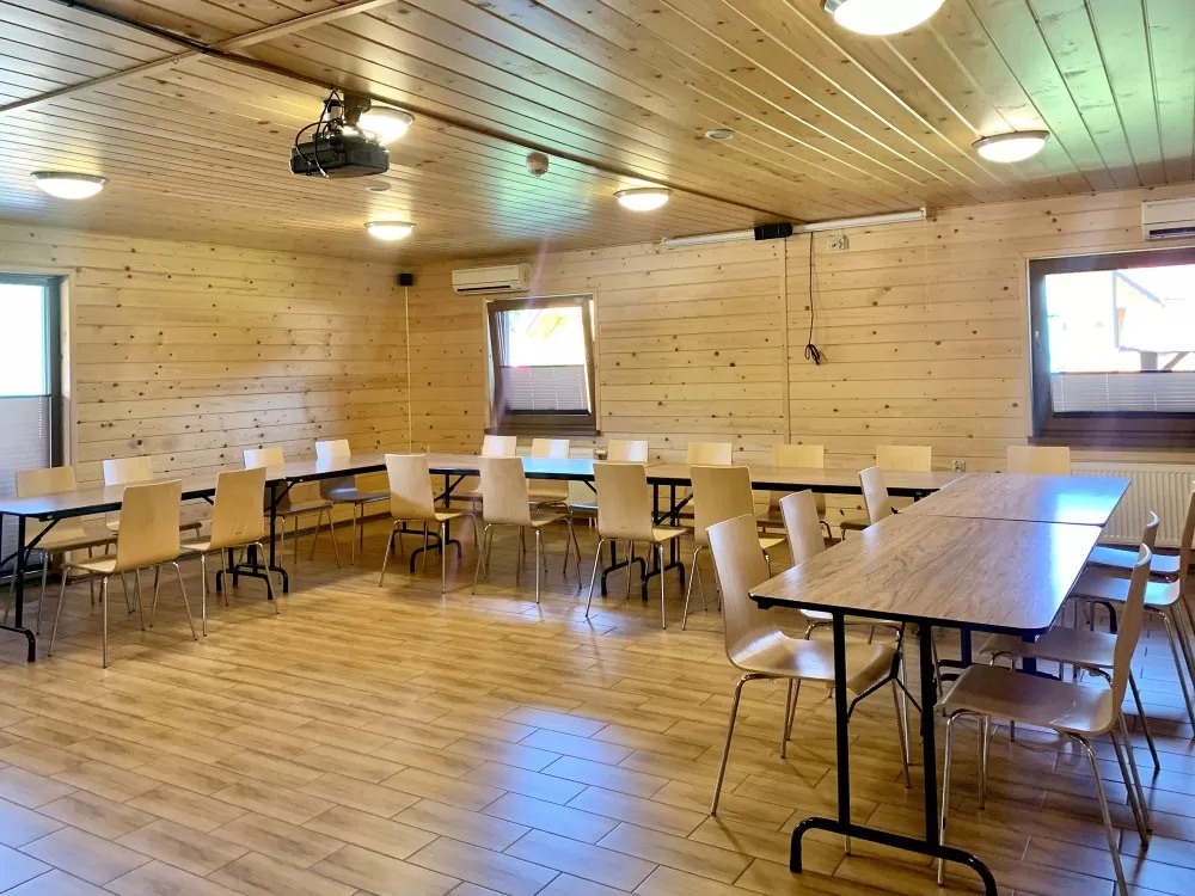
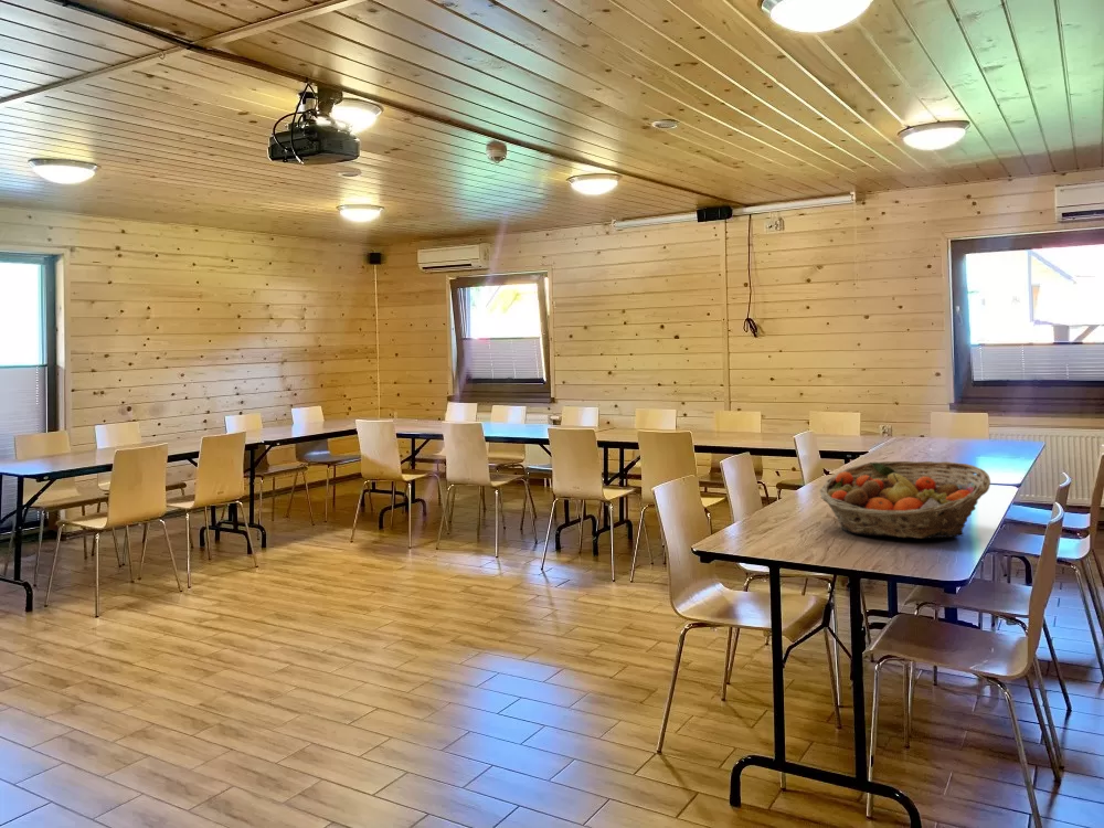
+ fruit basket (901, 497)
